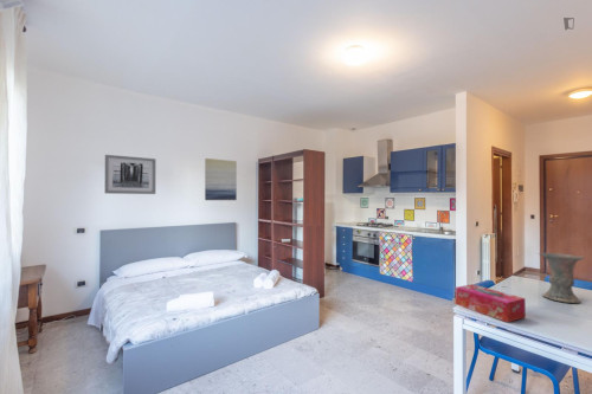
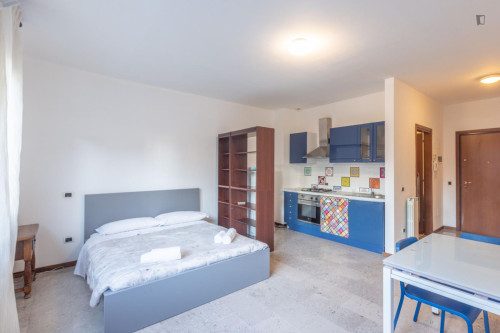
- vase (561, 276)
- wall art (220, 180)
- wall art (131, 175)
- tissue box (488, 301)
